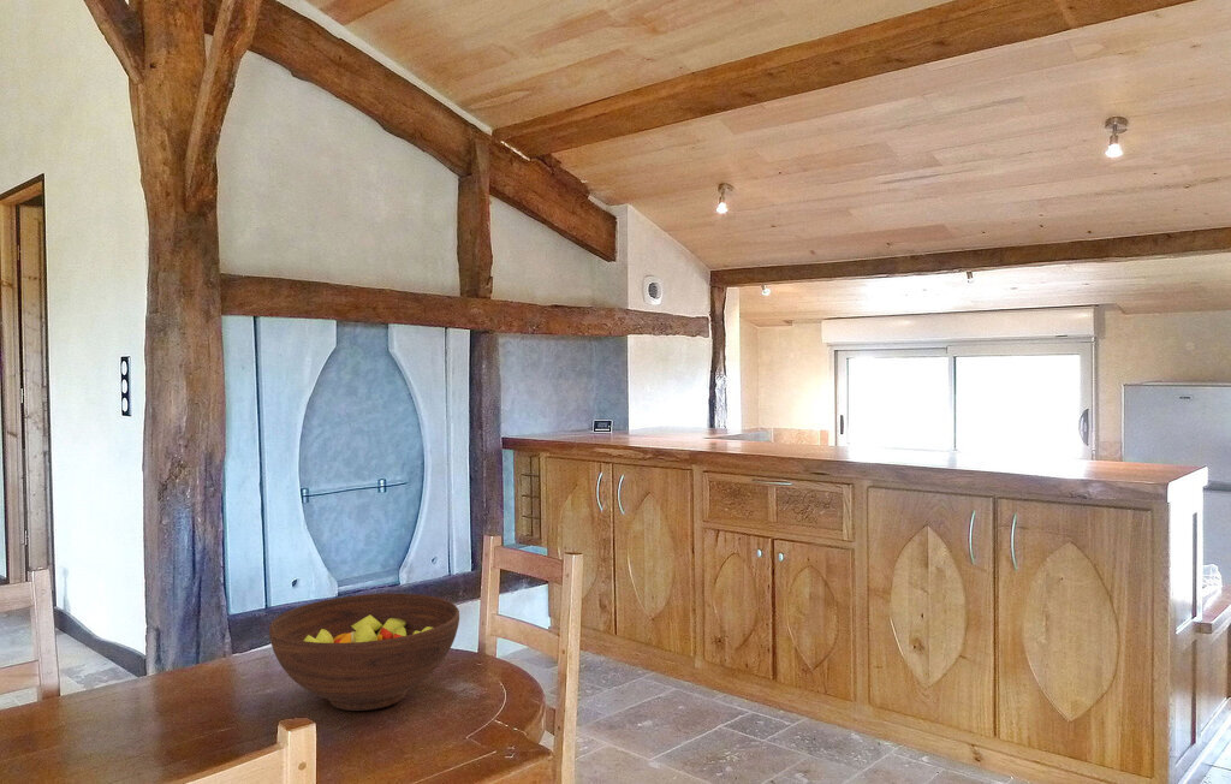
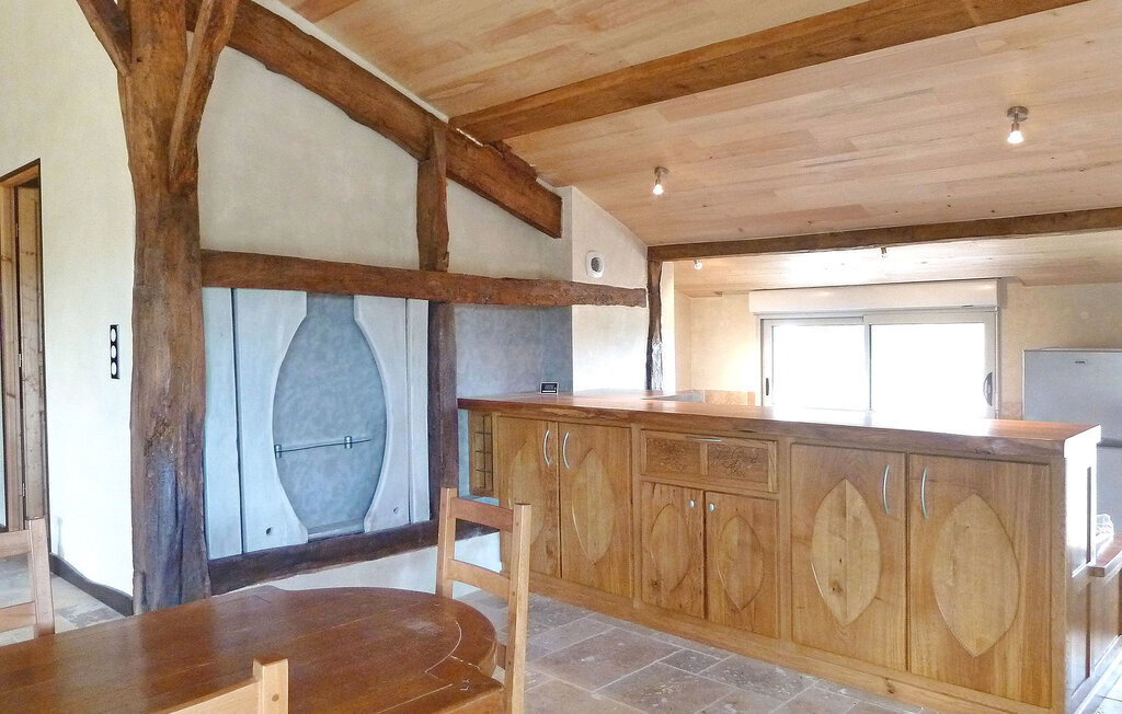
- fruit bowl (367, 658)
